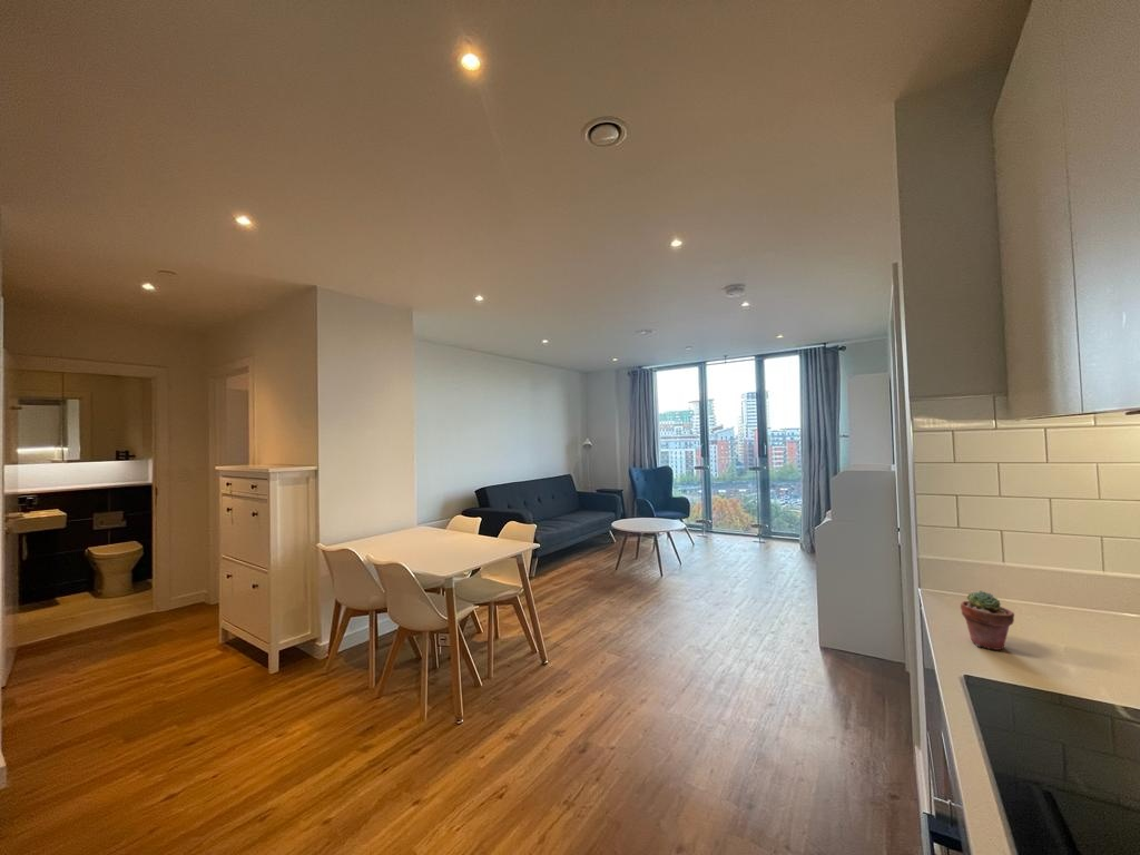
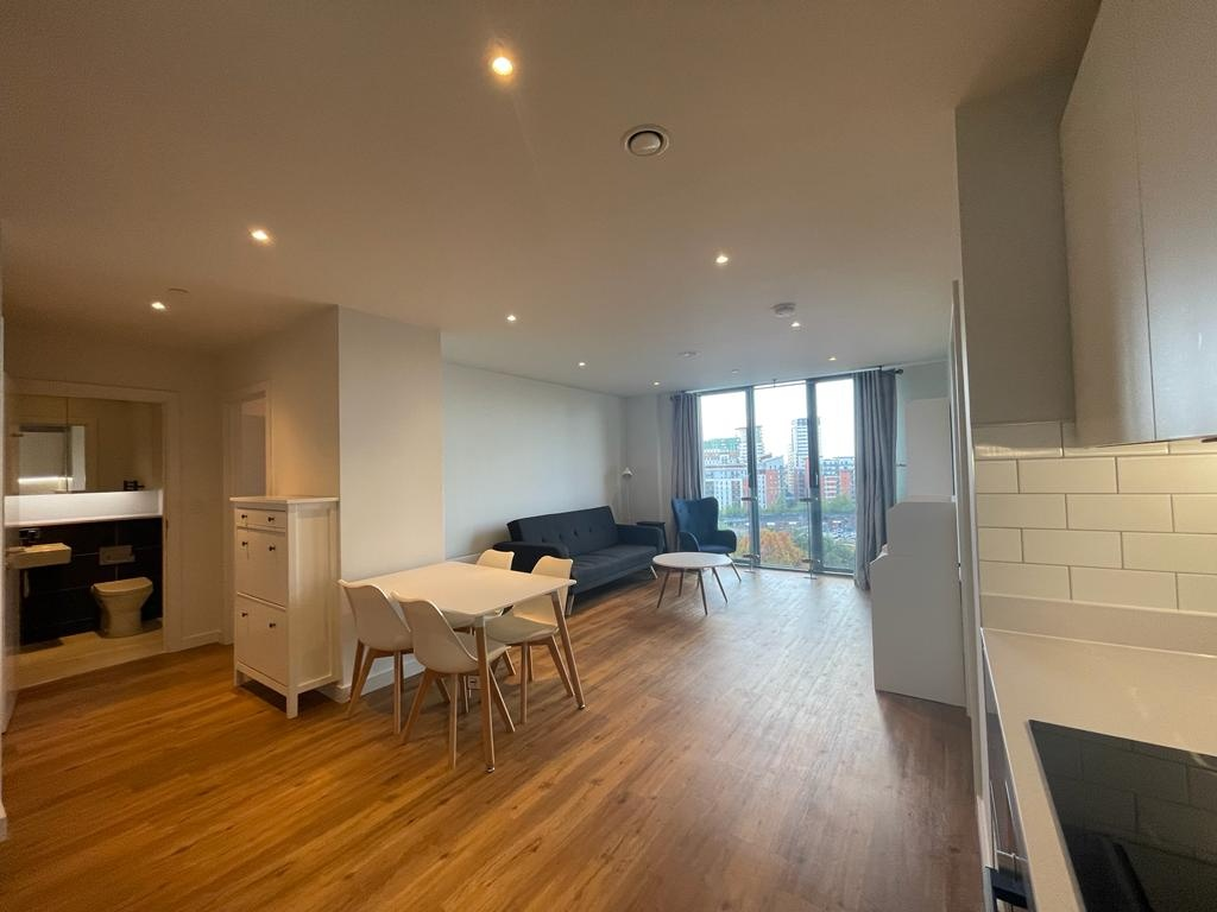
- potted succulent (986, 618)
